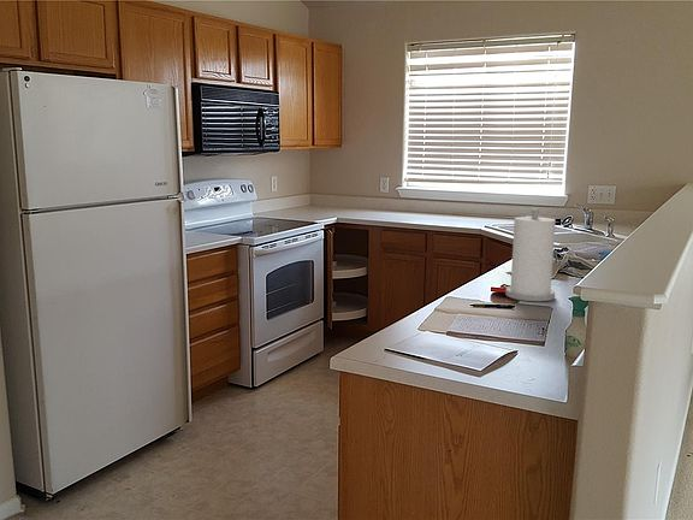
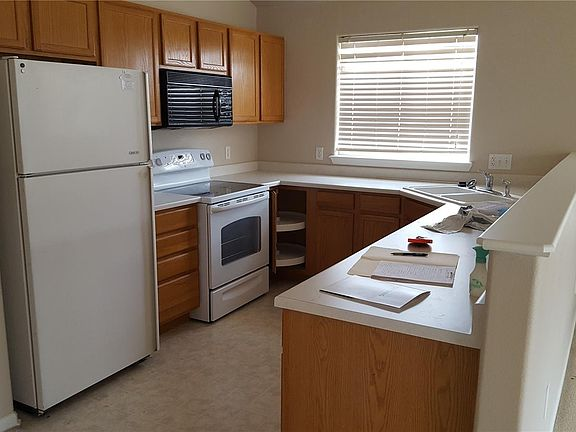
- paper towel (532, 253)
